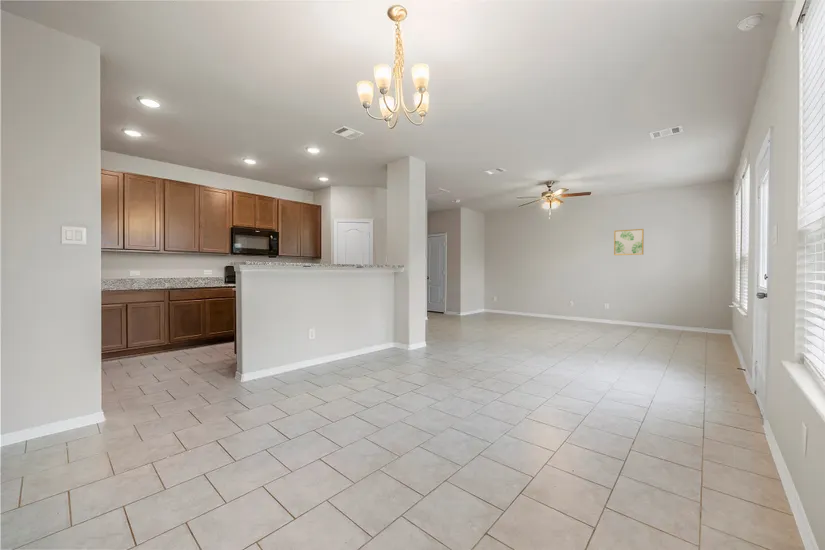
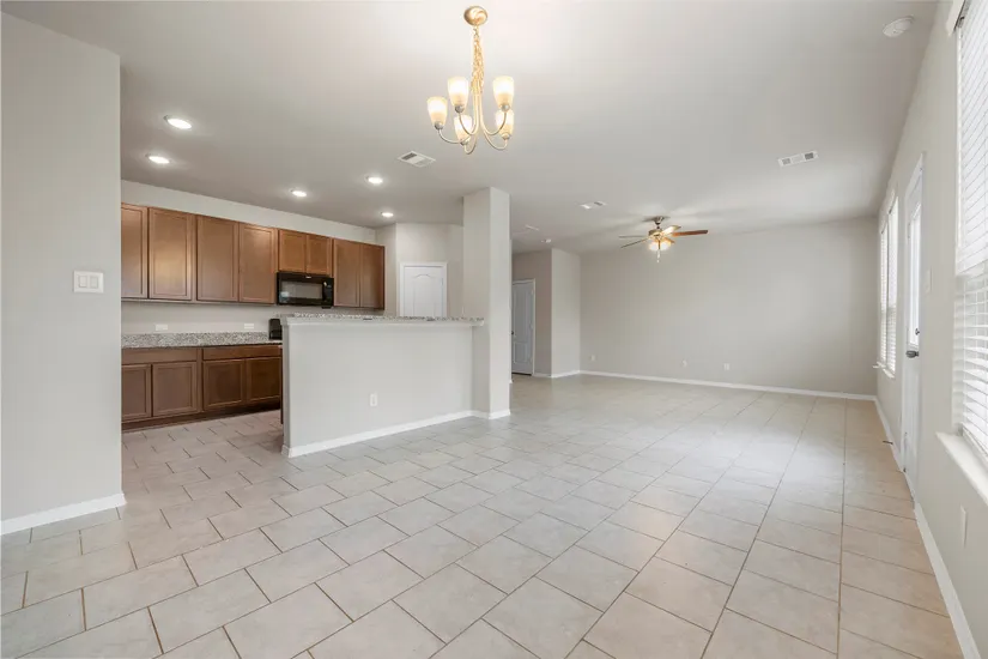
- wall art (628, 242)
